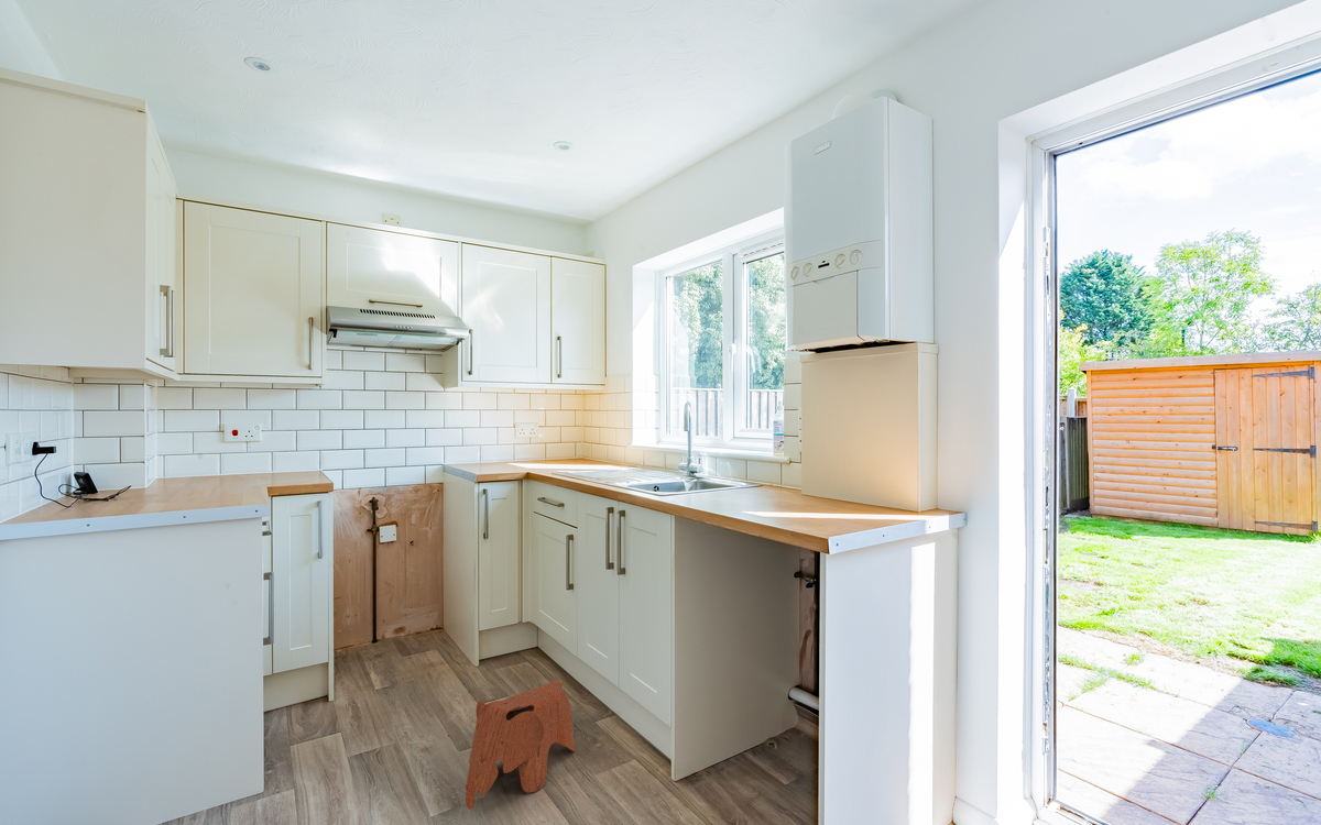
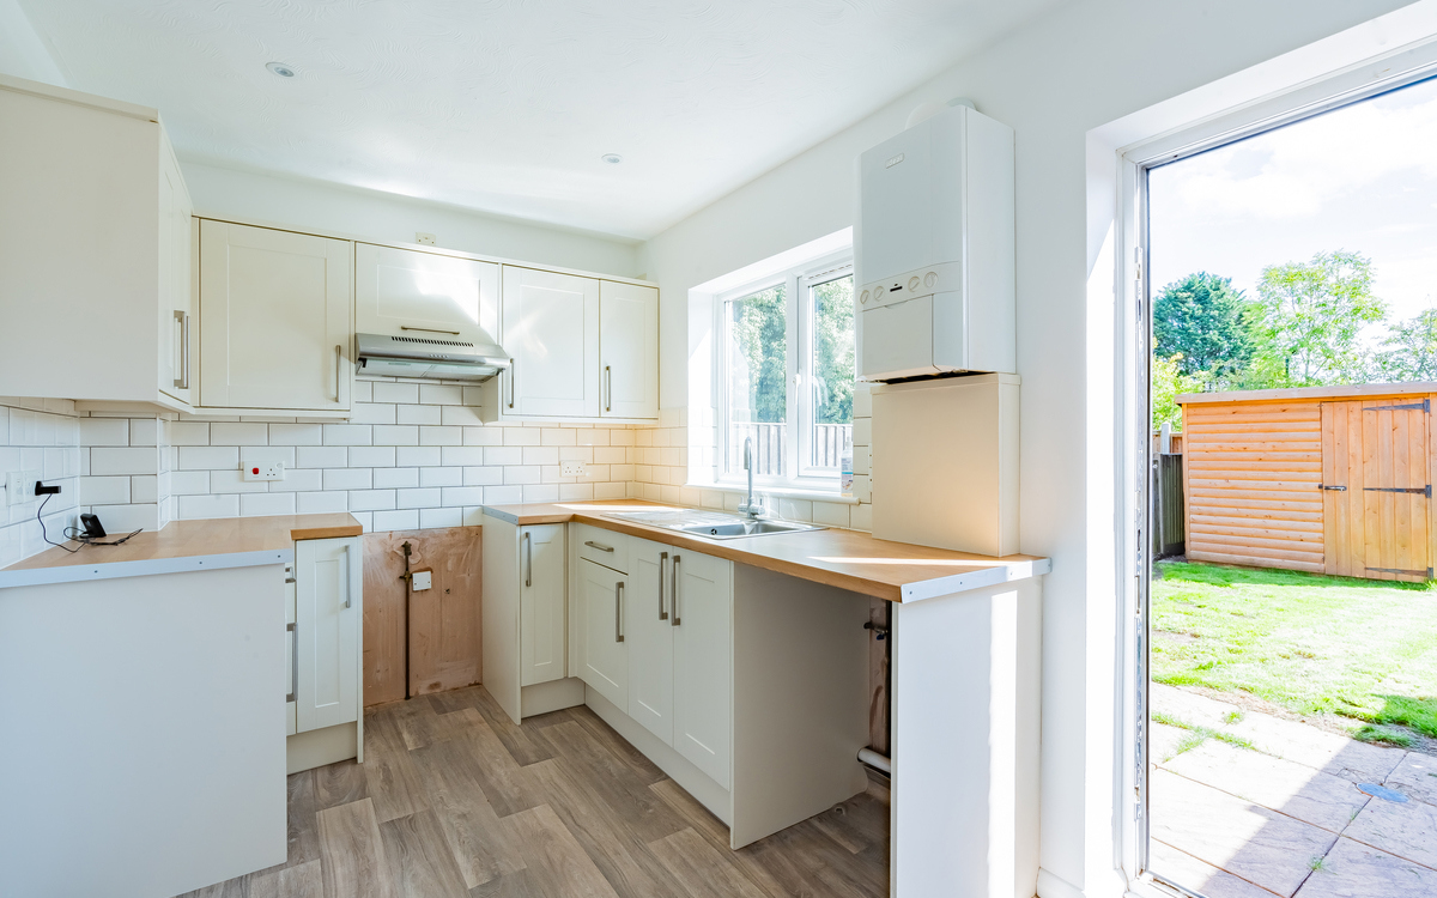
- toy elephant (521, 732)
